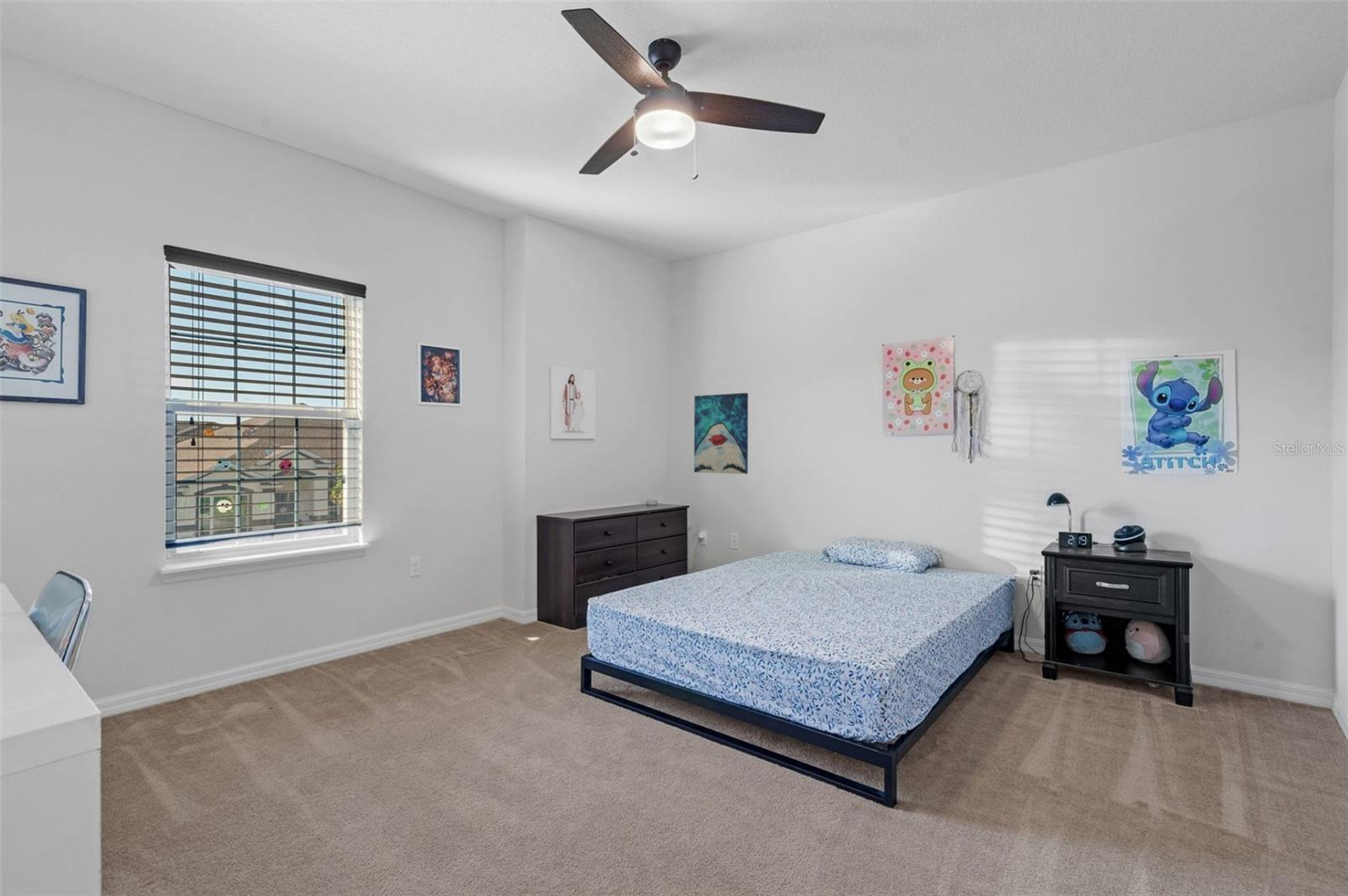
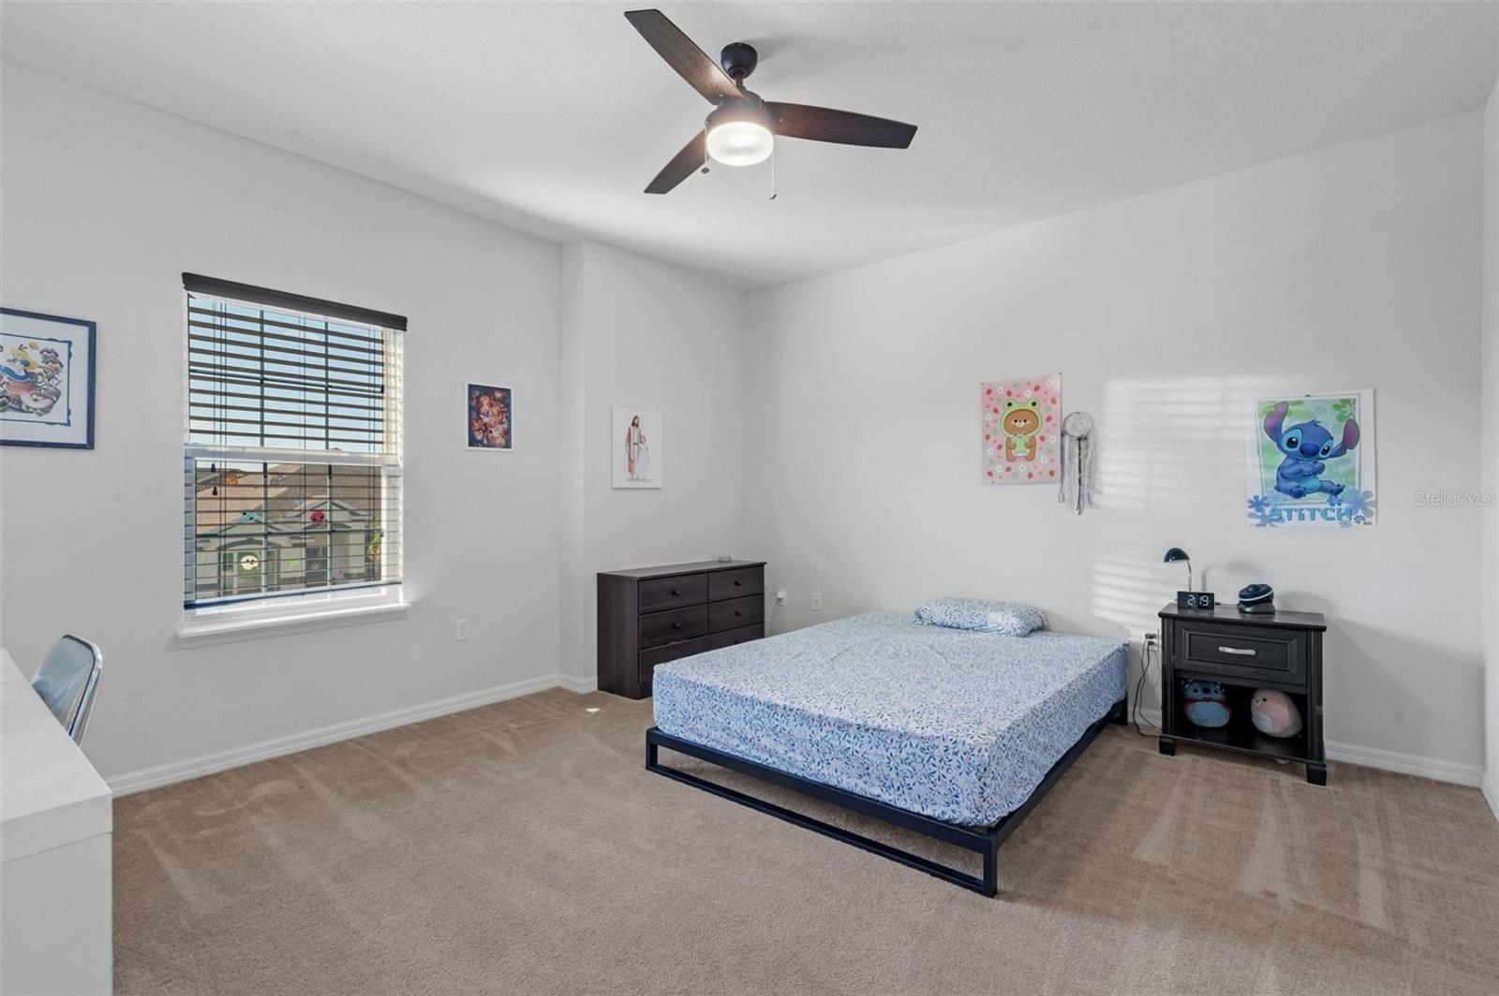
- wall art (719, 434)
